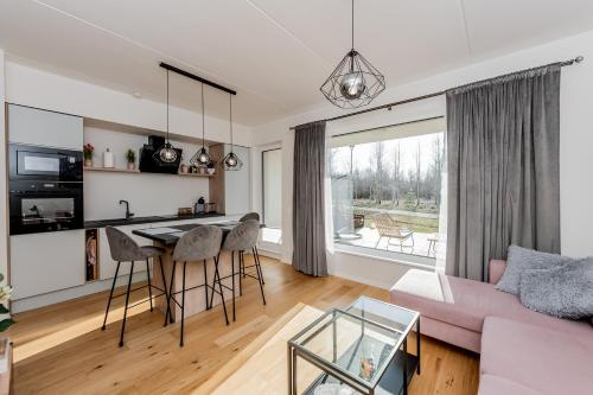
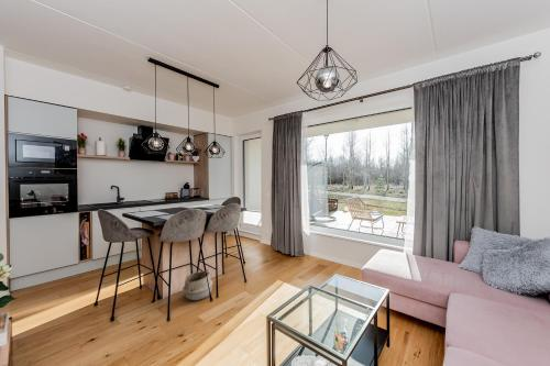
+ woven basket (197, 281)
